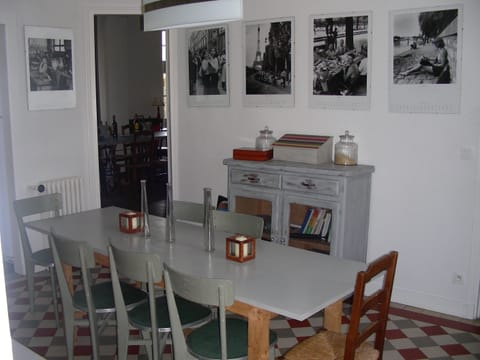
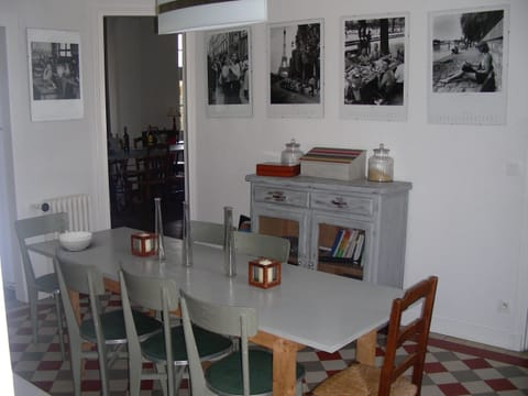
+ bowl (76, 241)
